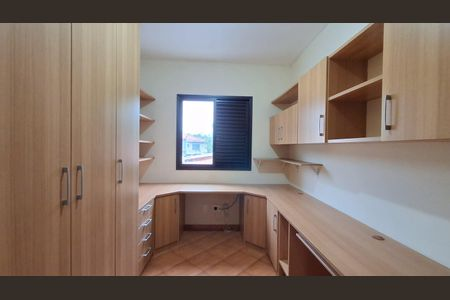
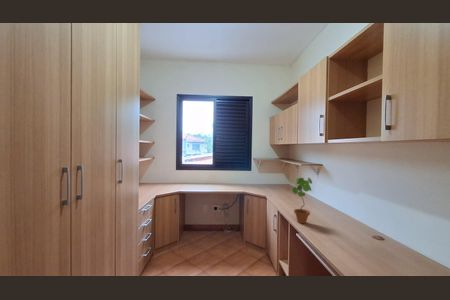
+ potted plant (302, 198)
